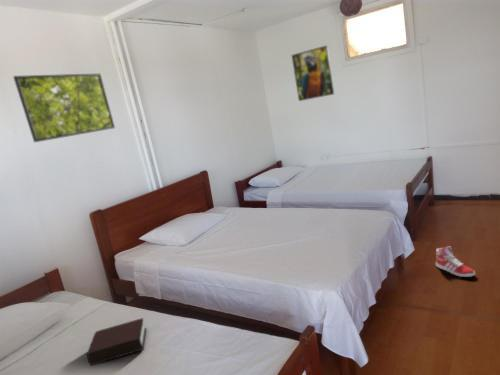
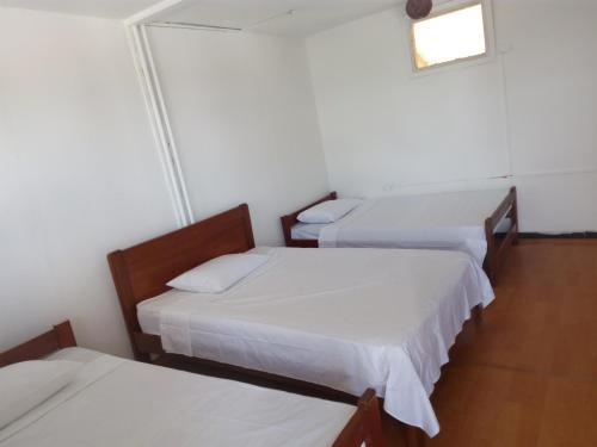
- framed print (69, 105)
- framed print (312, 74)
- sneaker (453, 260)
- bible (118, 340)
